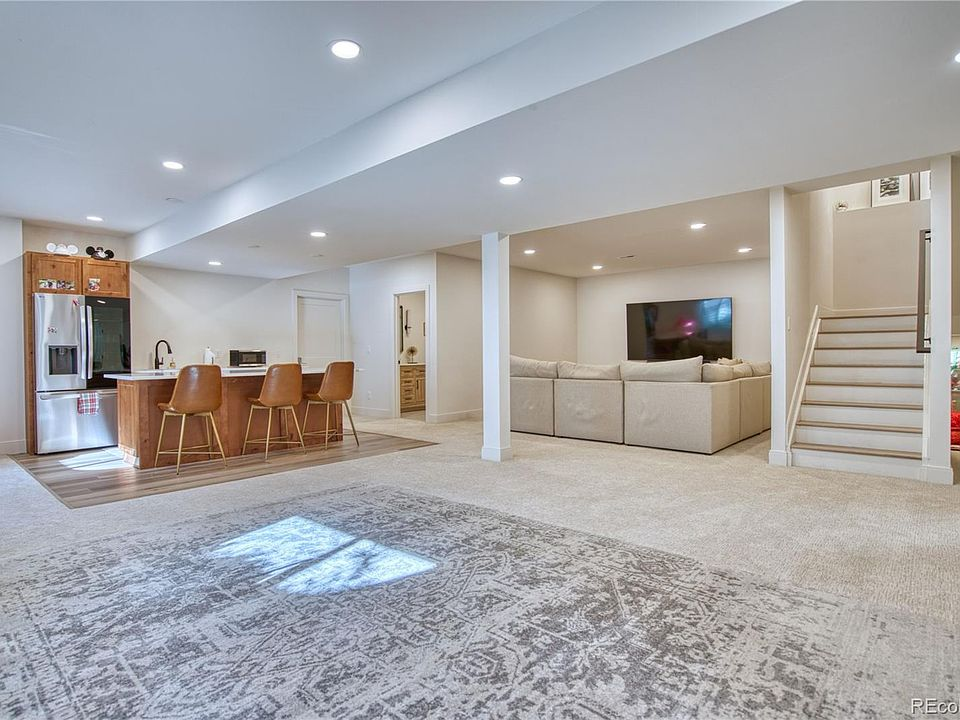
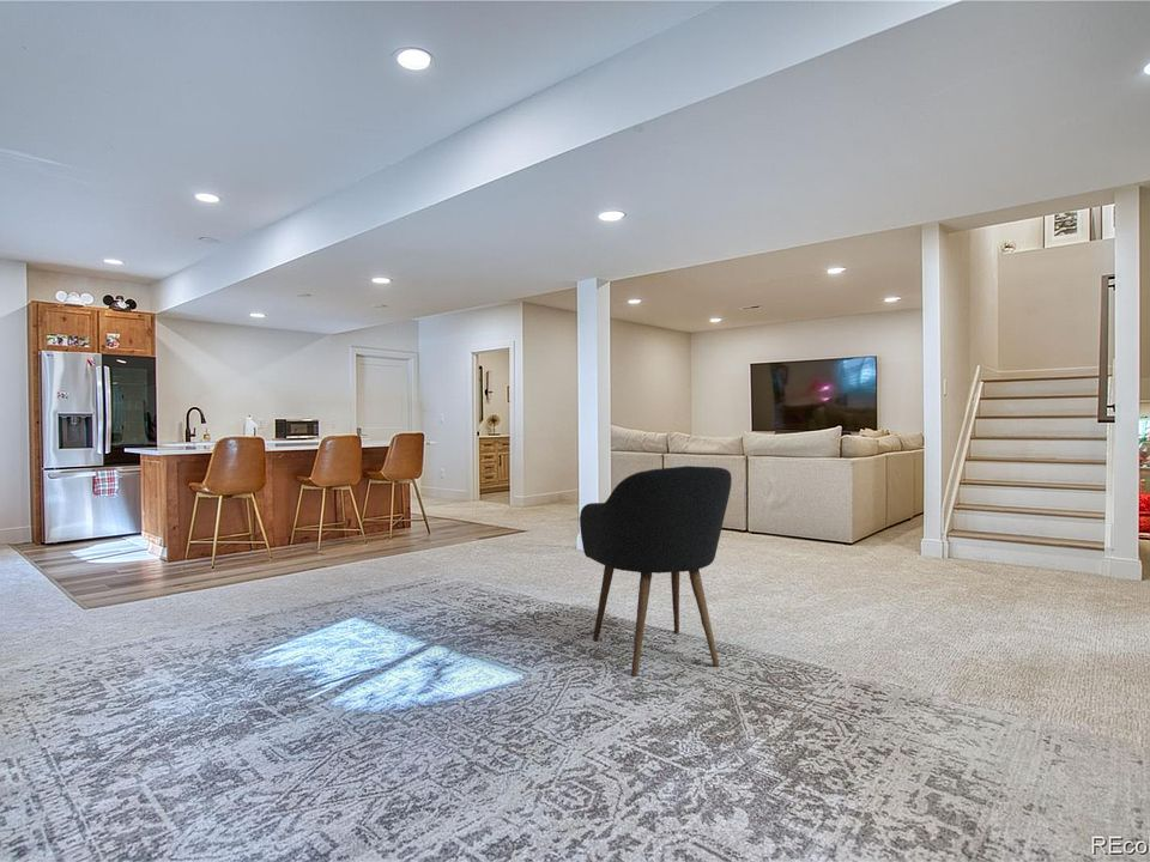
+ armchair (650, 557)
